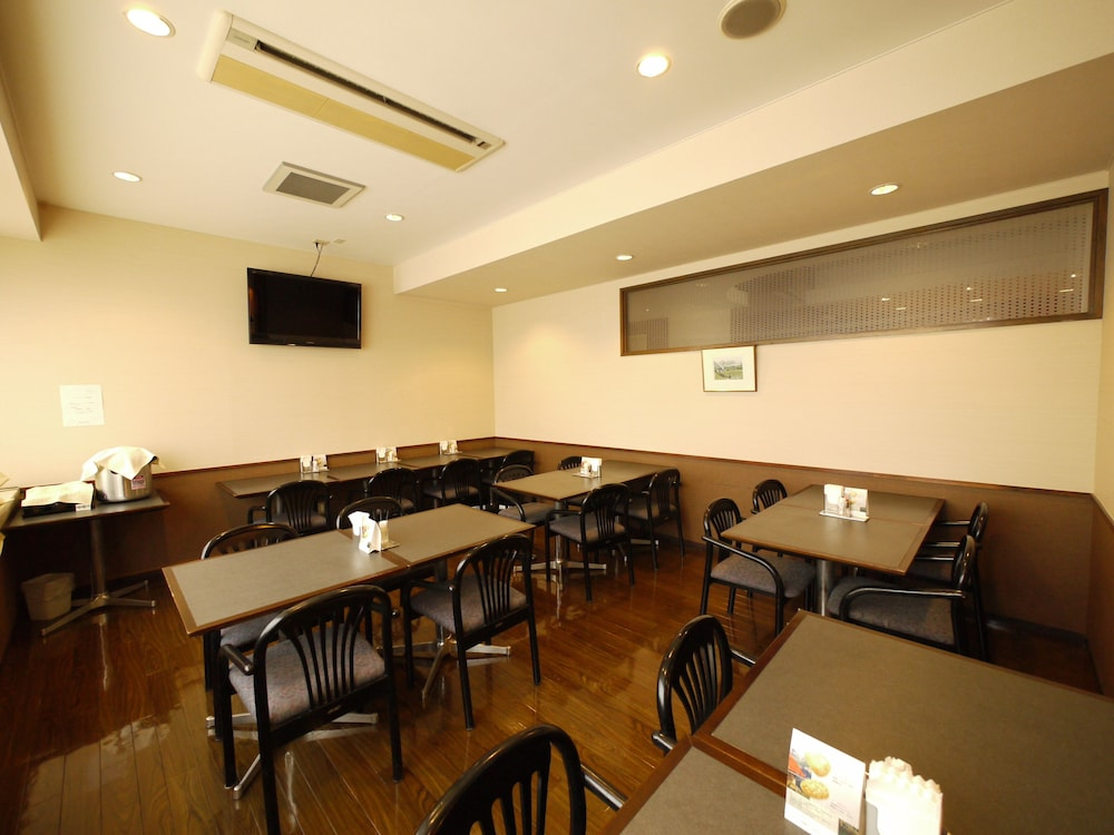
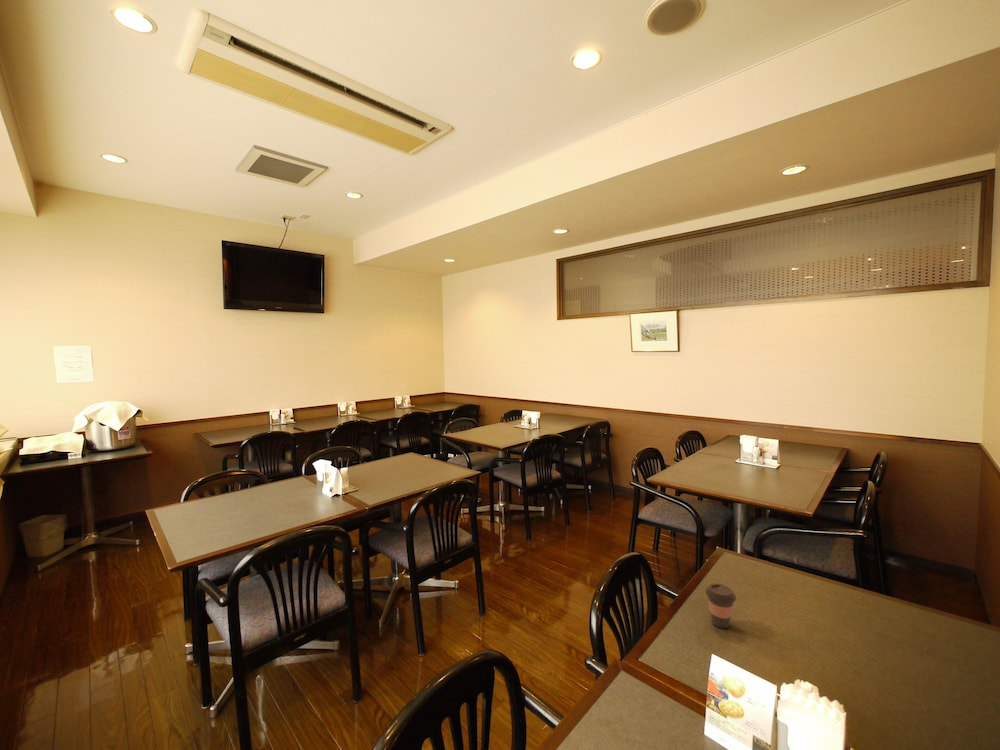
+ coffee cup (720, 606)
